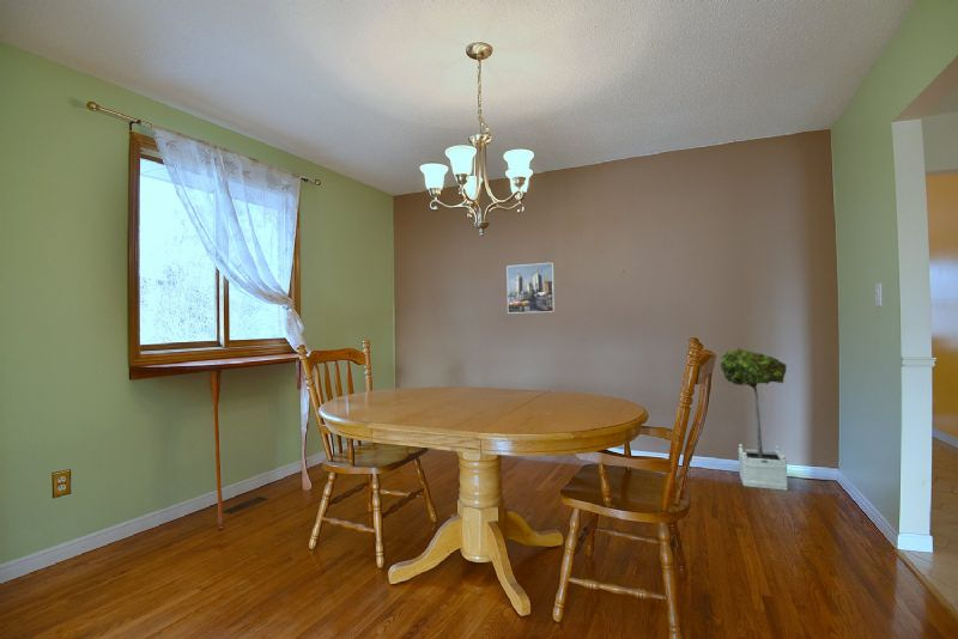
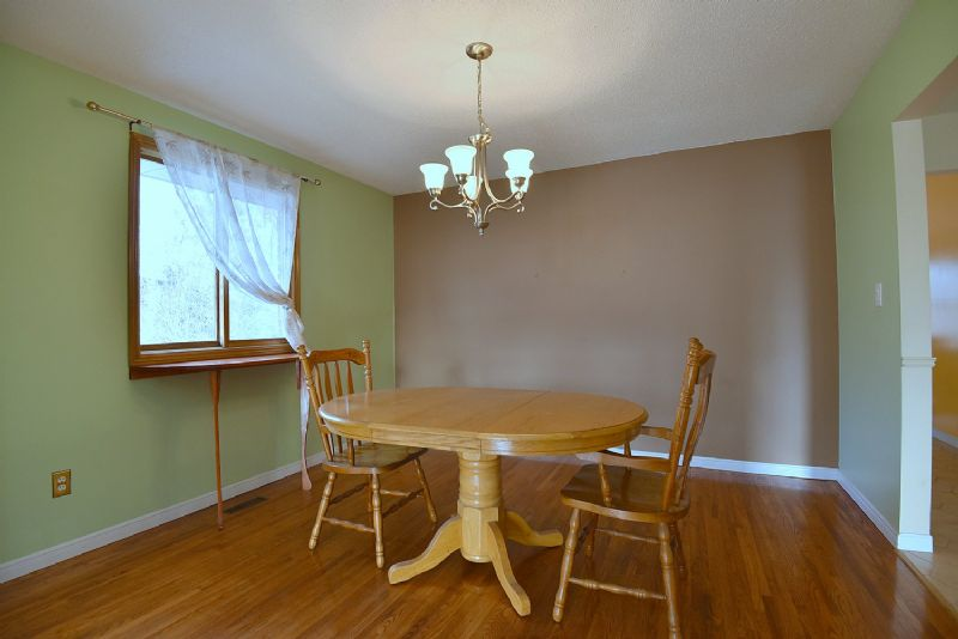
- potted tree (756, 414)
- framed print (529, 288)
